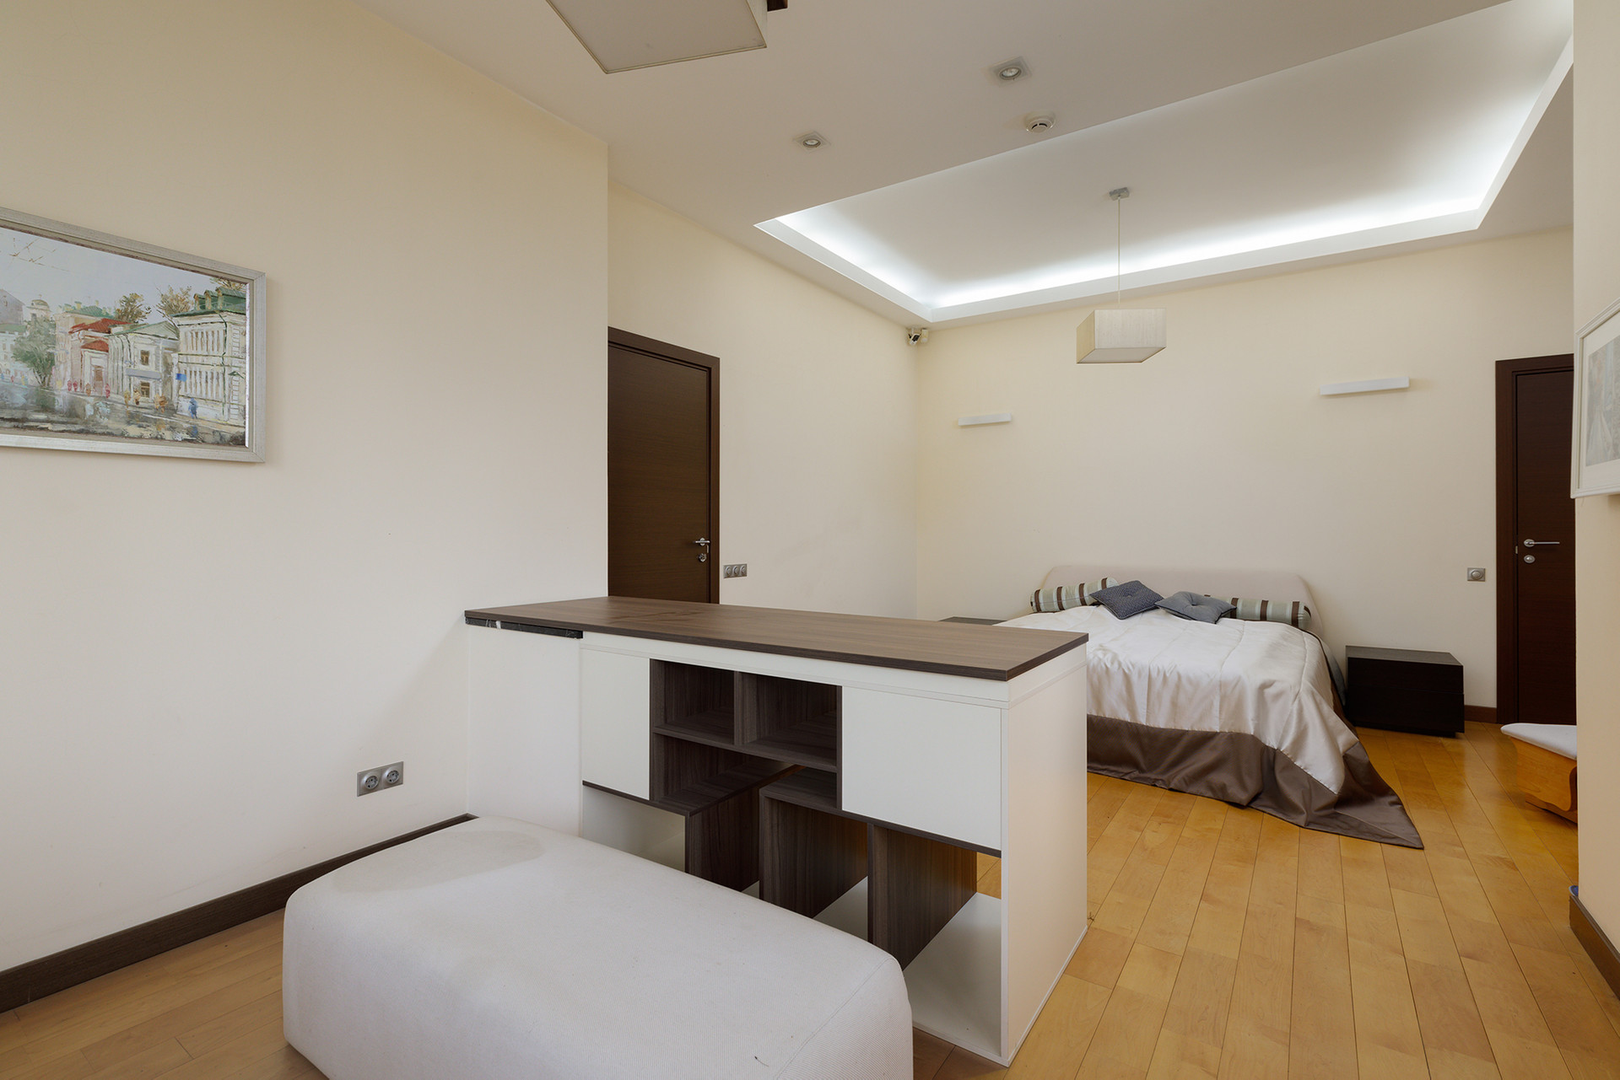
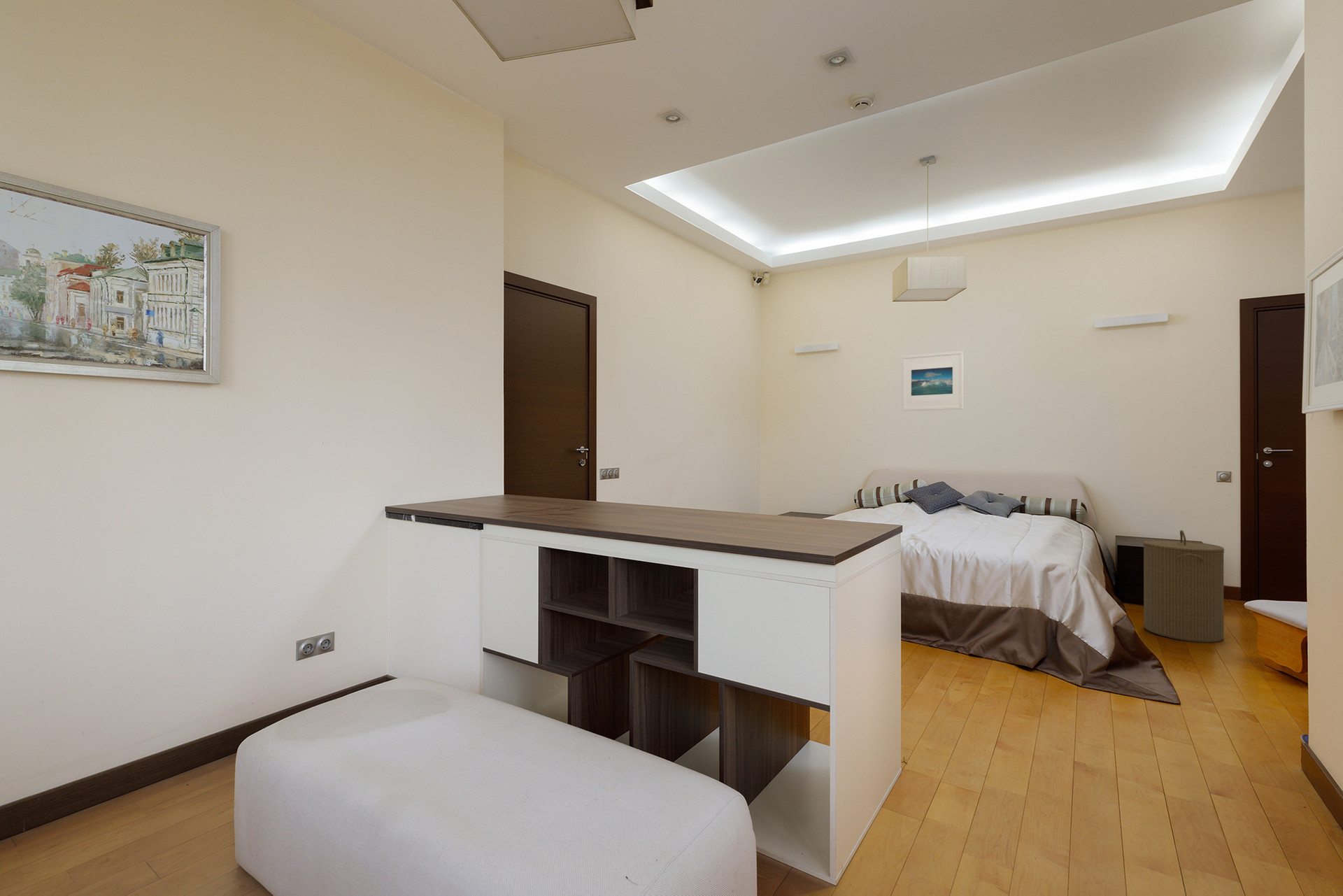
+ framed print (932, 381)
+ laundry hamper (1182, 581)
